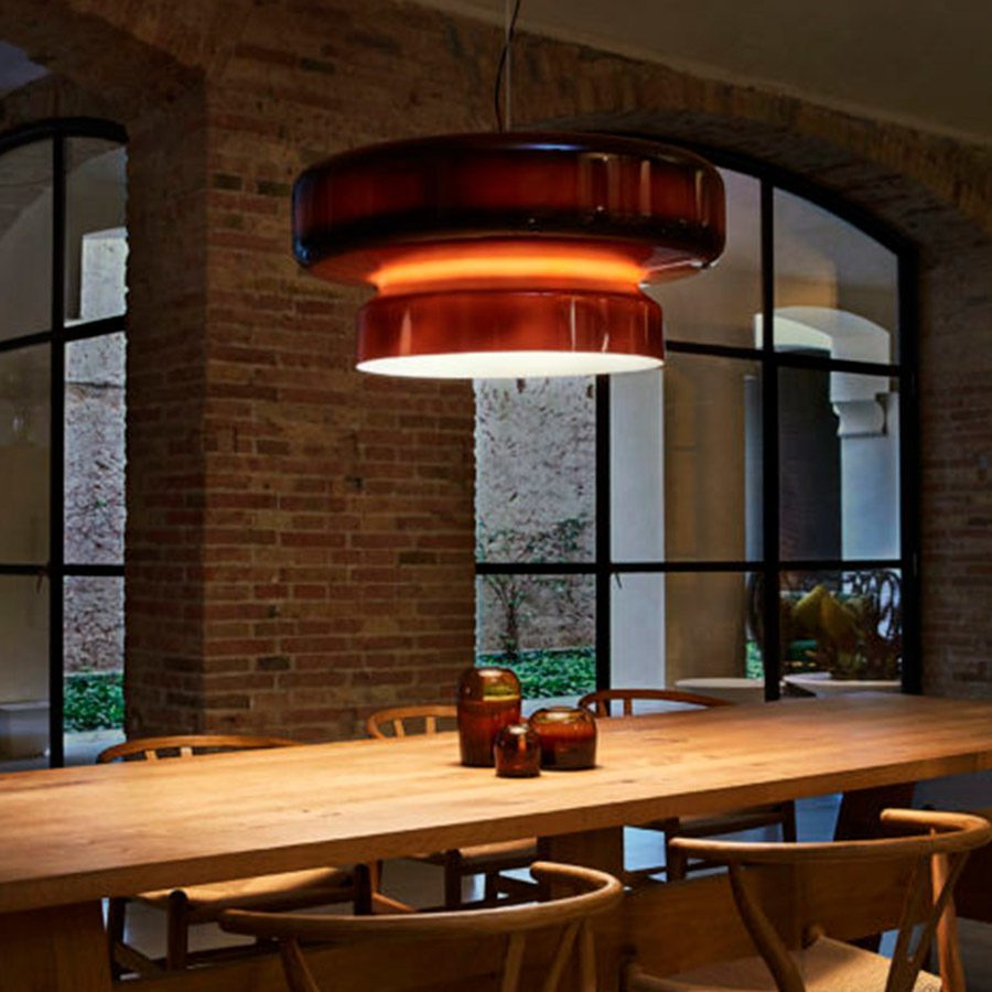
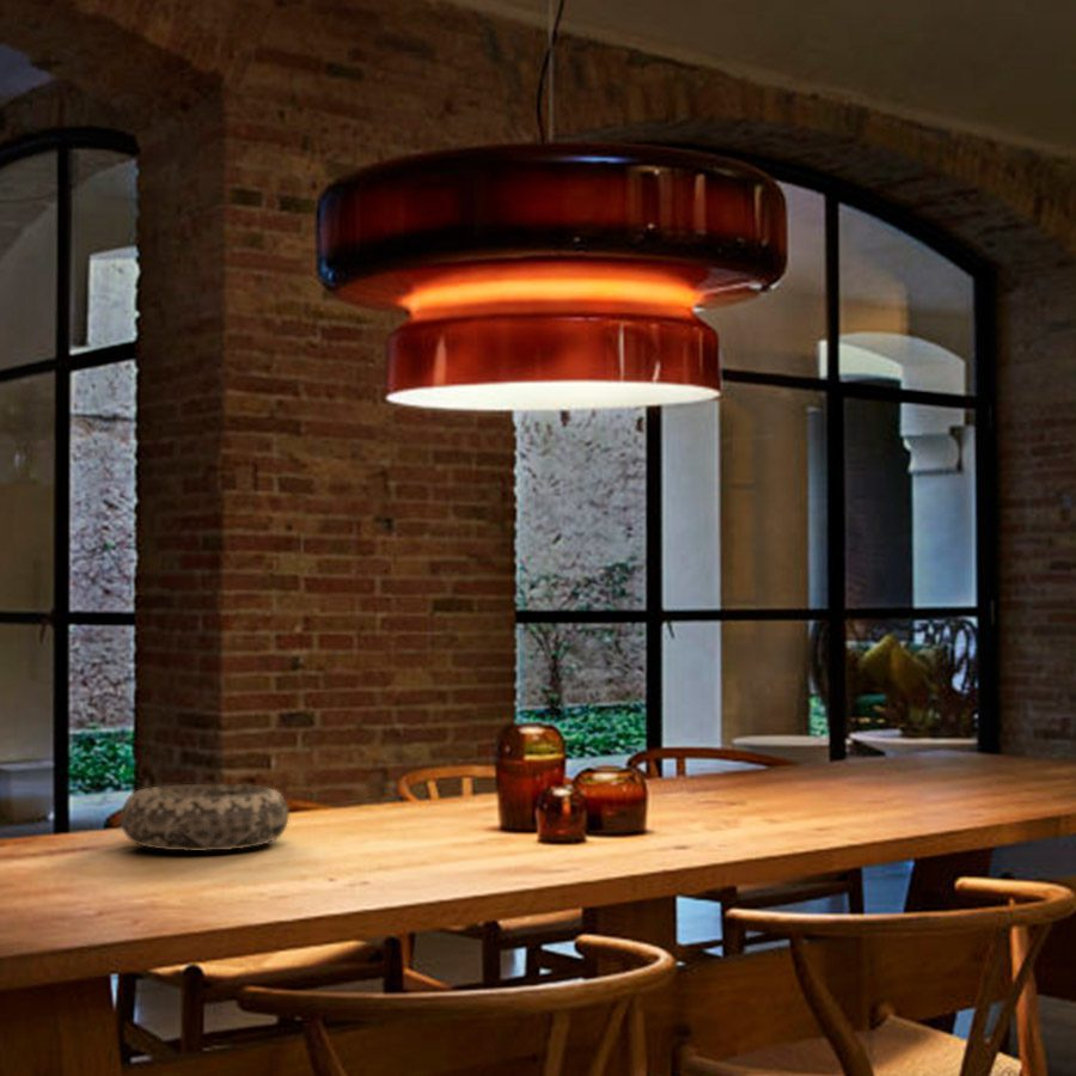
+ decorative bowl (204, 817)
